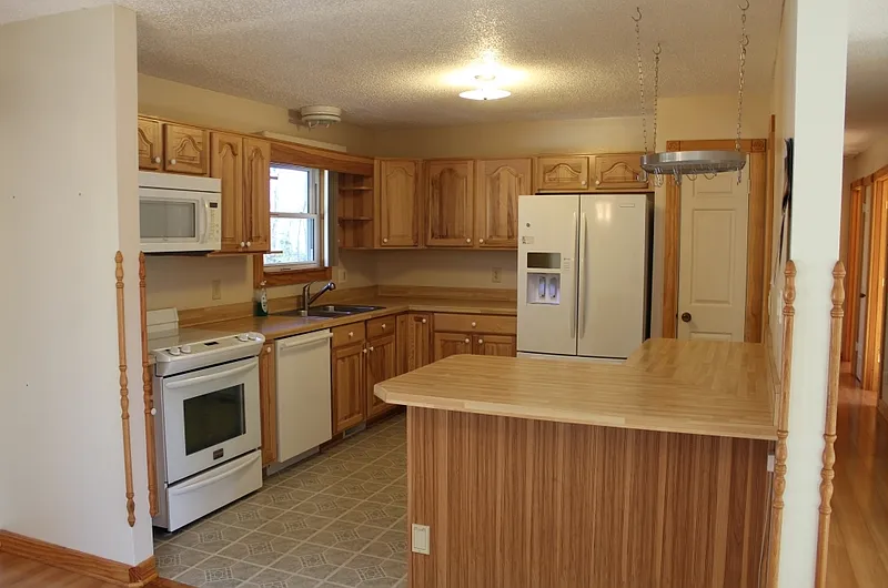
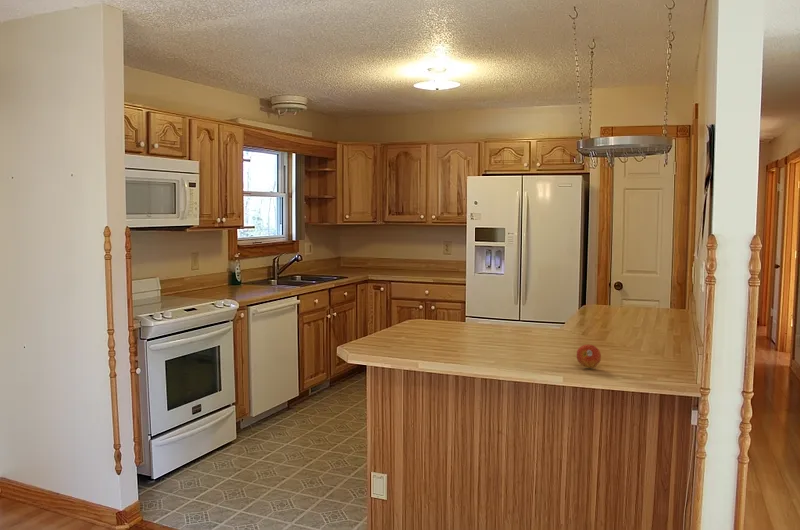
+ fruit (588, 356)
